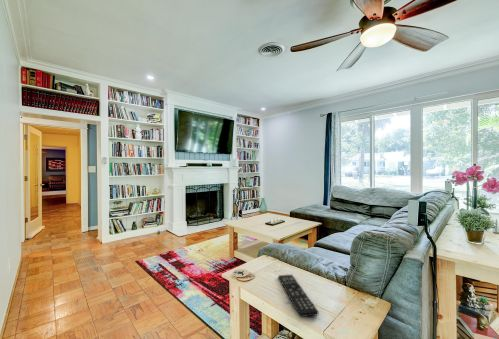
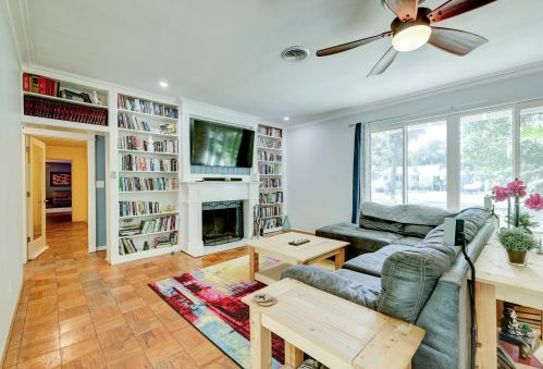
- remote control (295, 291)
